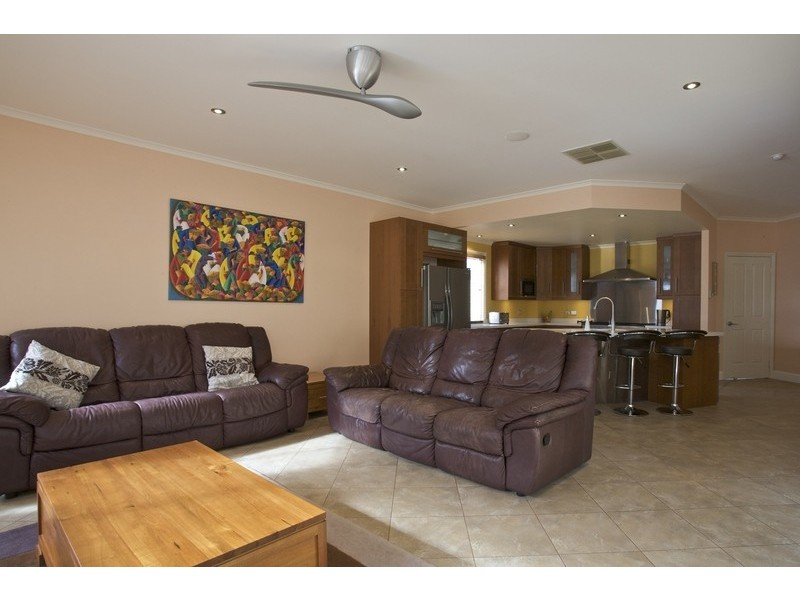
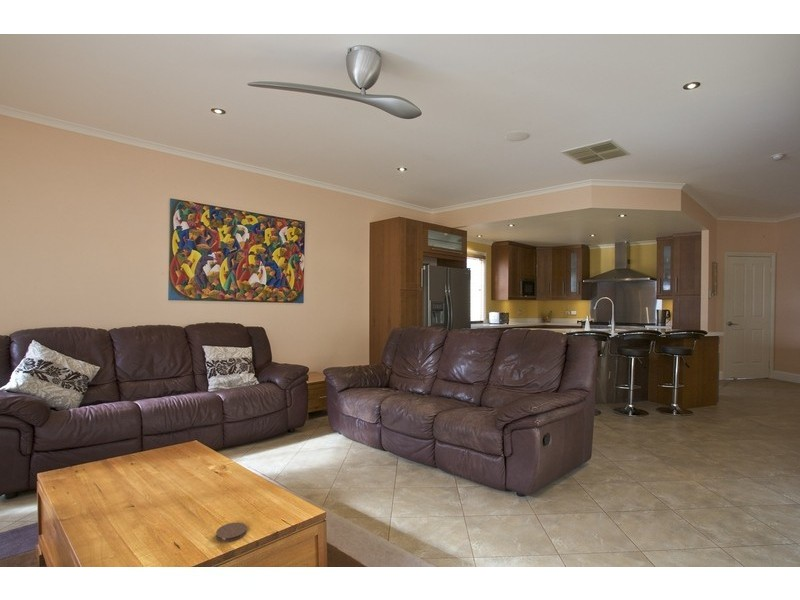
+ coaster (231, 531)
